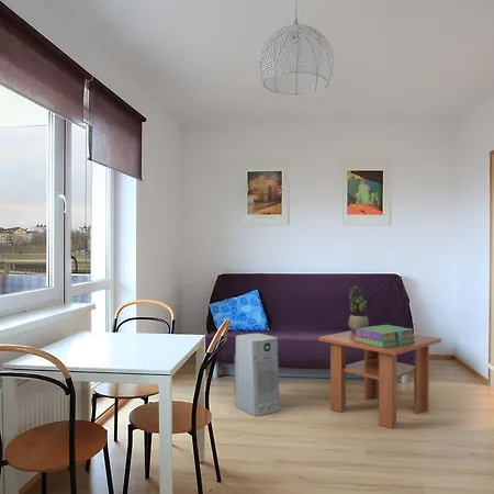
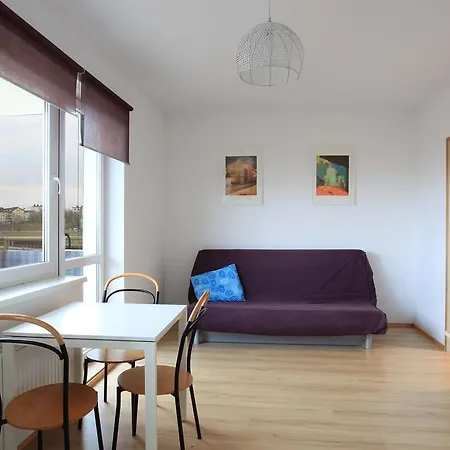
- potted plant (359, 308)
- air purifier (256, 372)
- coffee table (379, 373)
- stack of books (384, 335)
